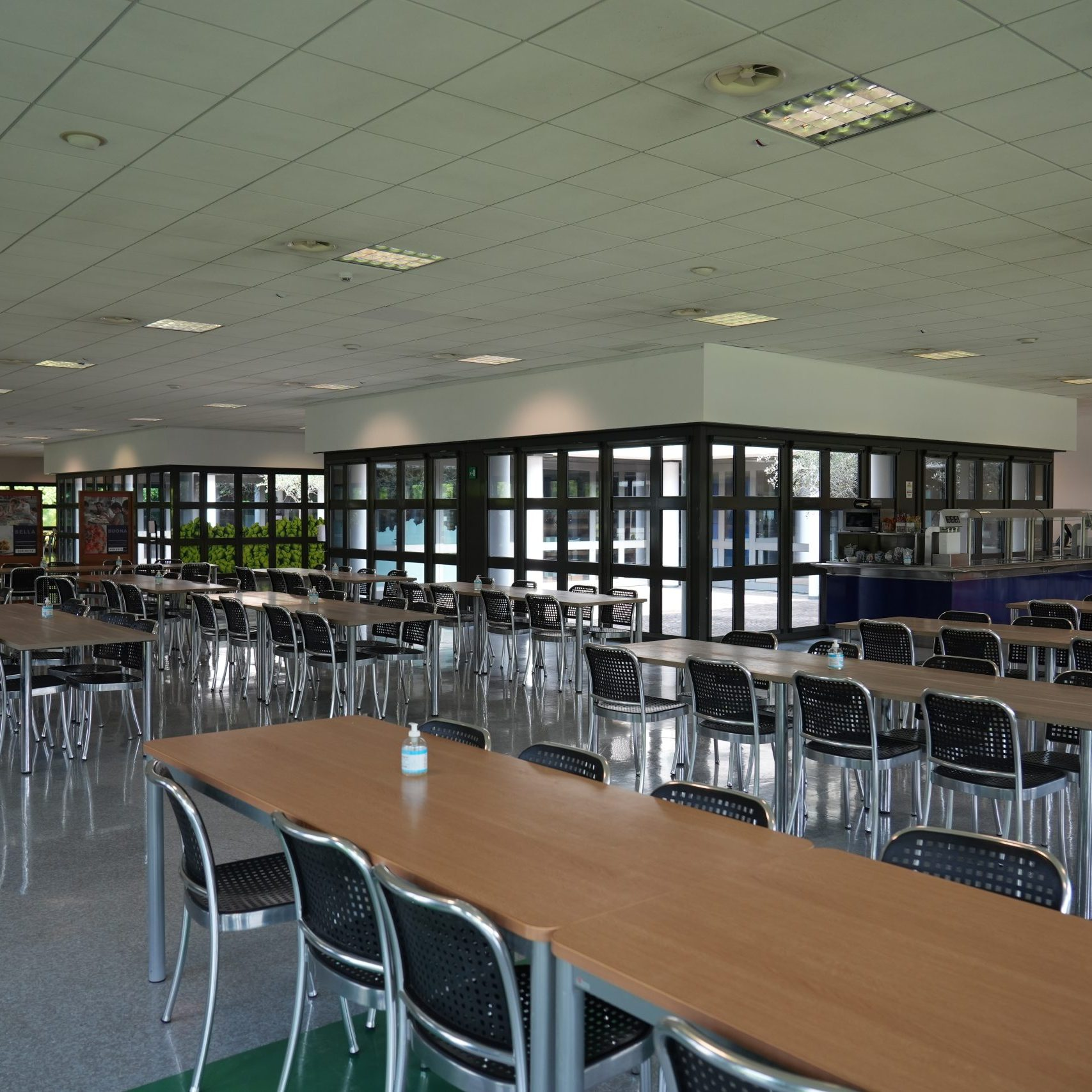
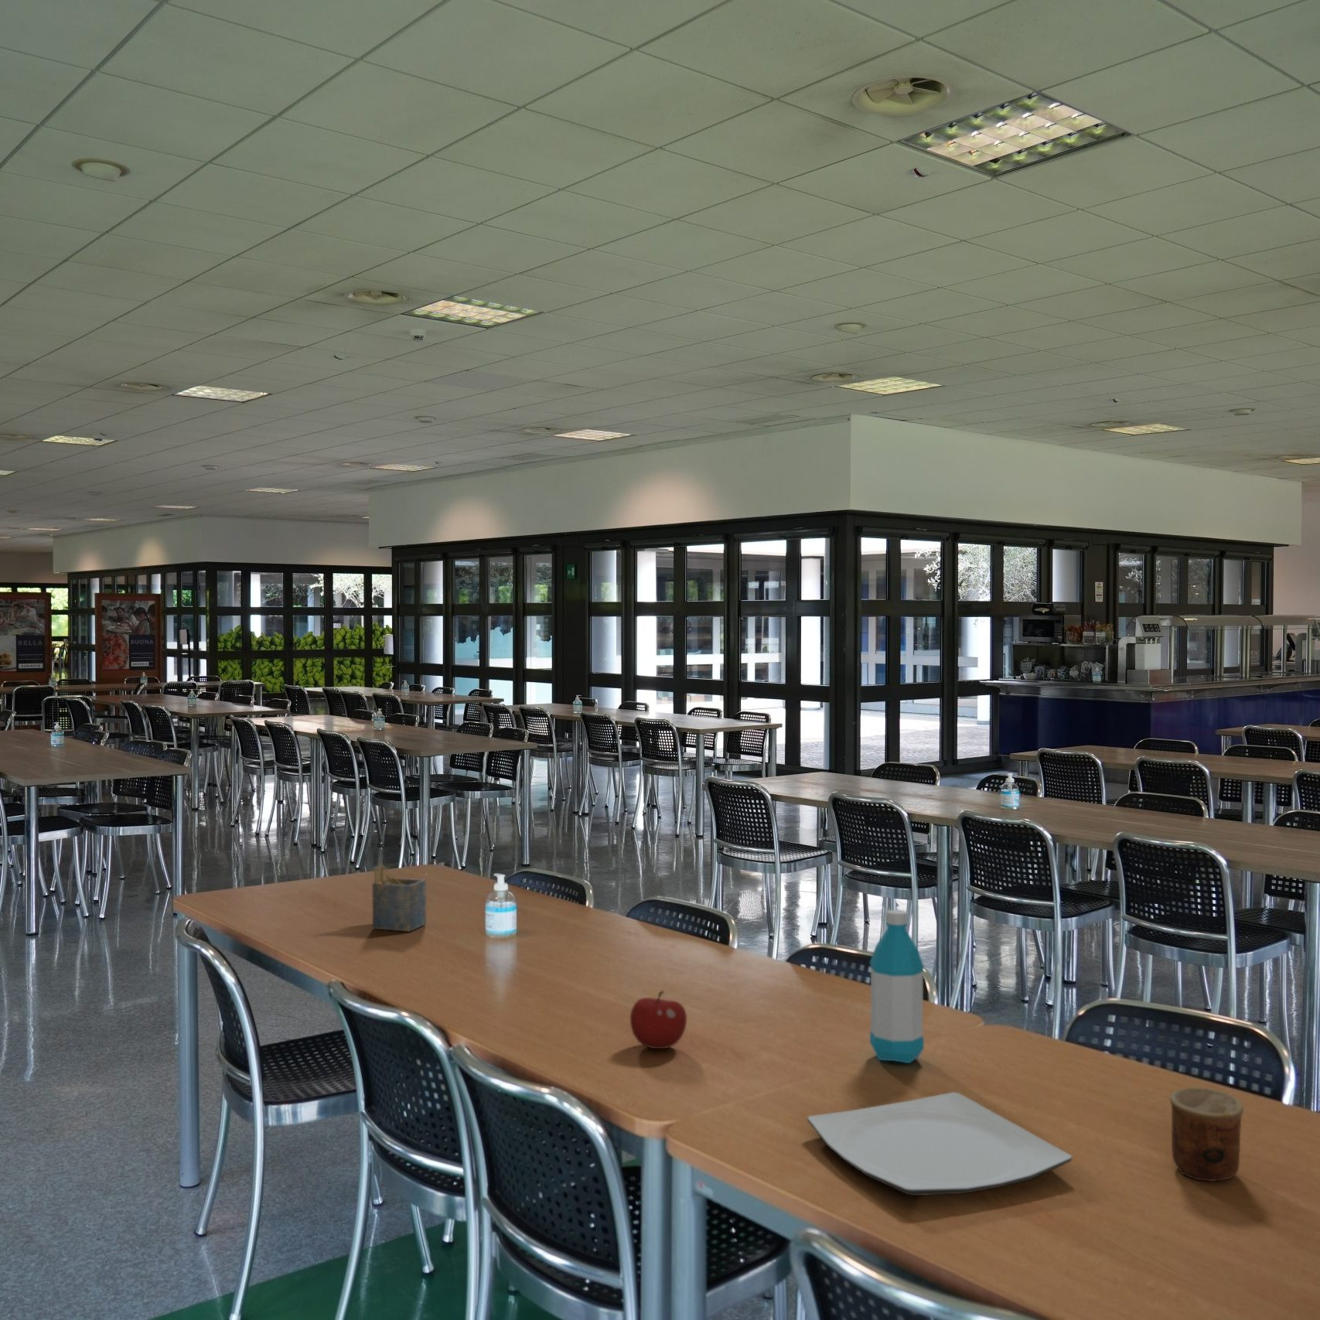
+ plate (934, 1145)
+ cup (1205, 1135)
+ water bottle (896, 984)
+ fruit (658, 1019)
+ napkin holder (398, 896)
